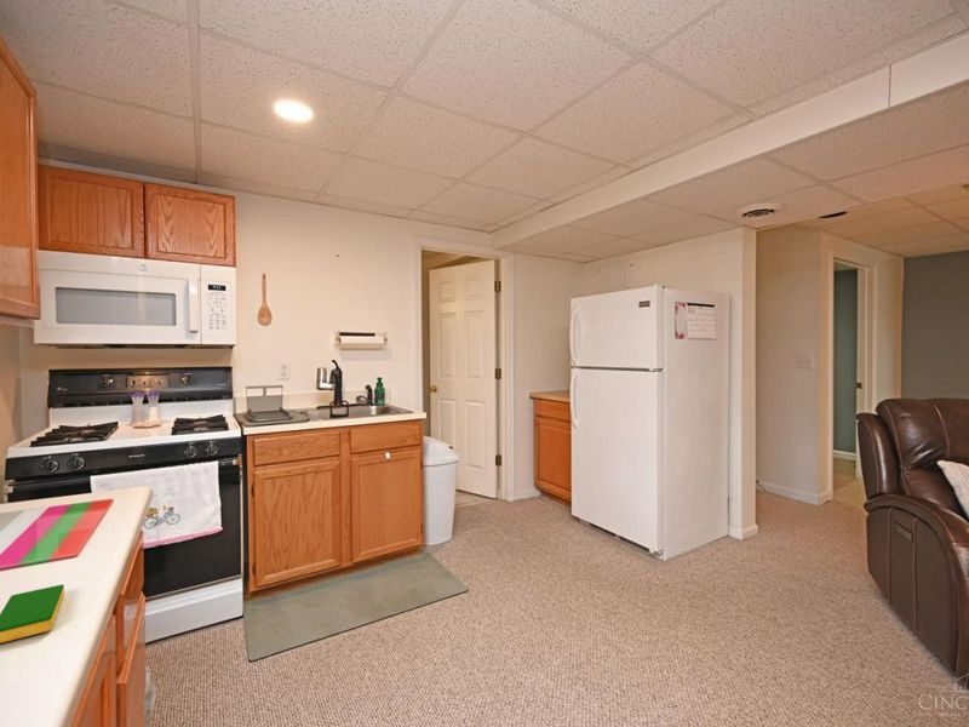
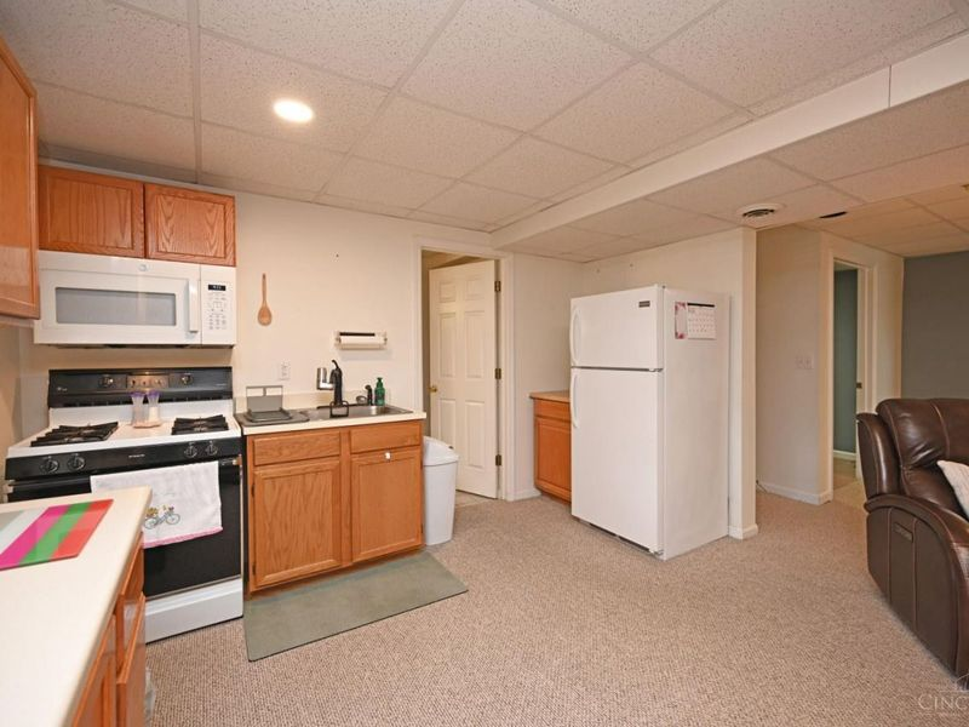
- dish sponge (30, 612)
